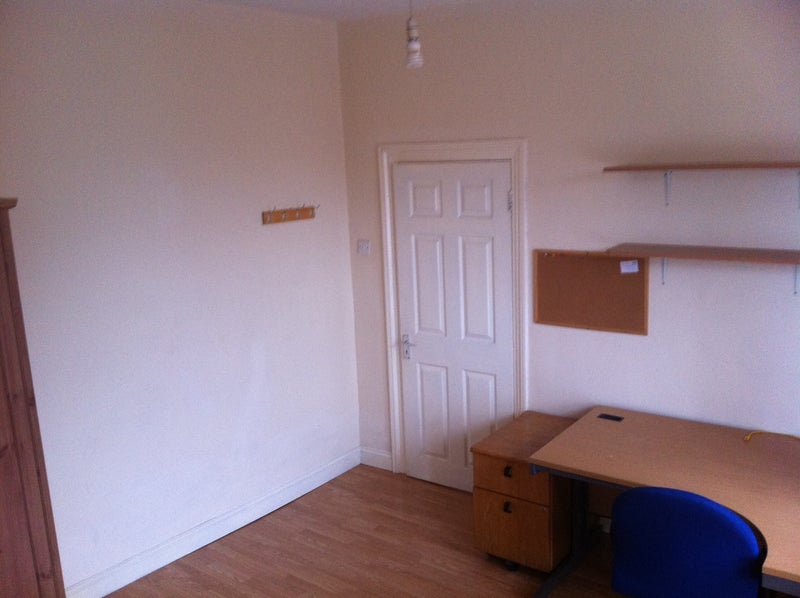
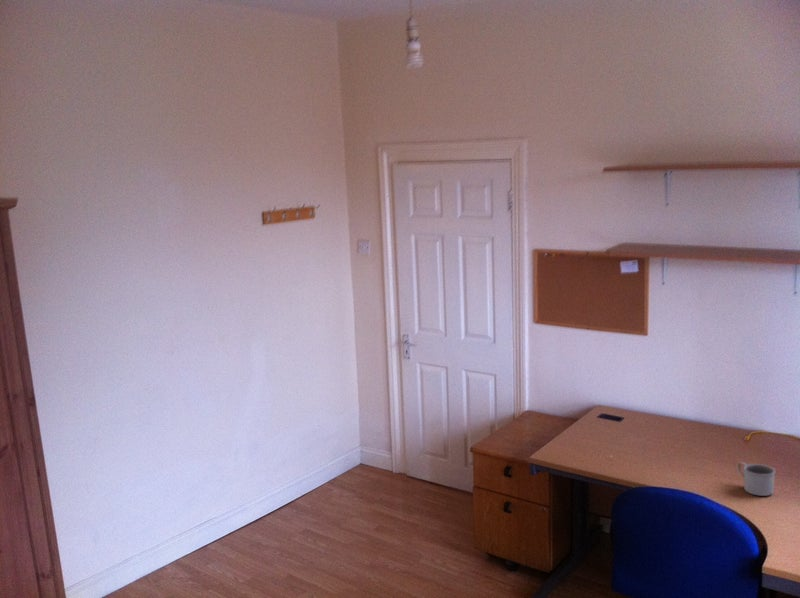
+ mug (756, 478)
